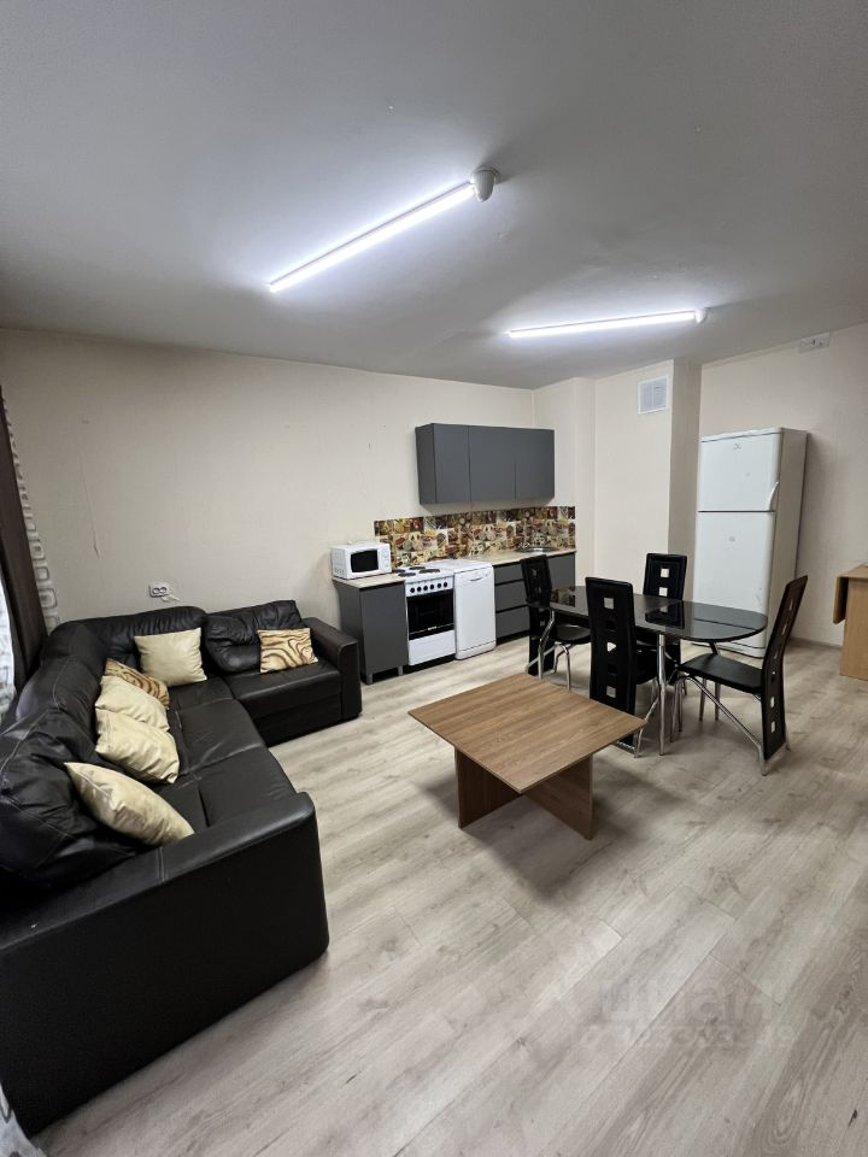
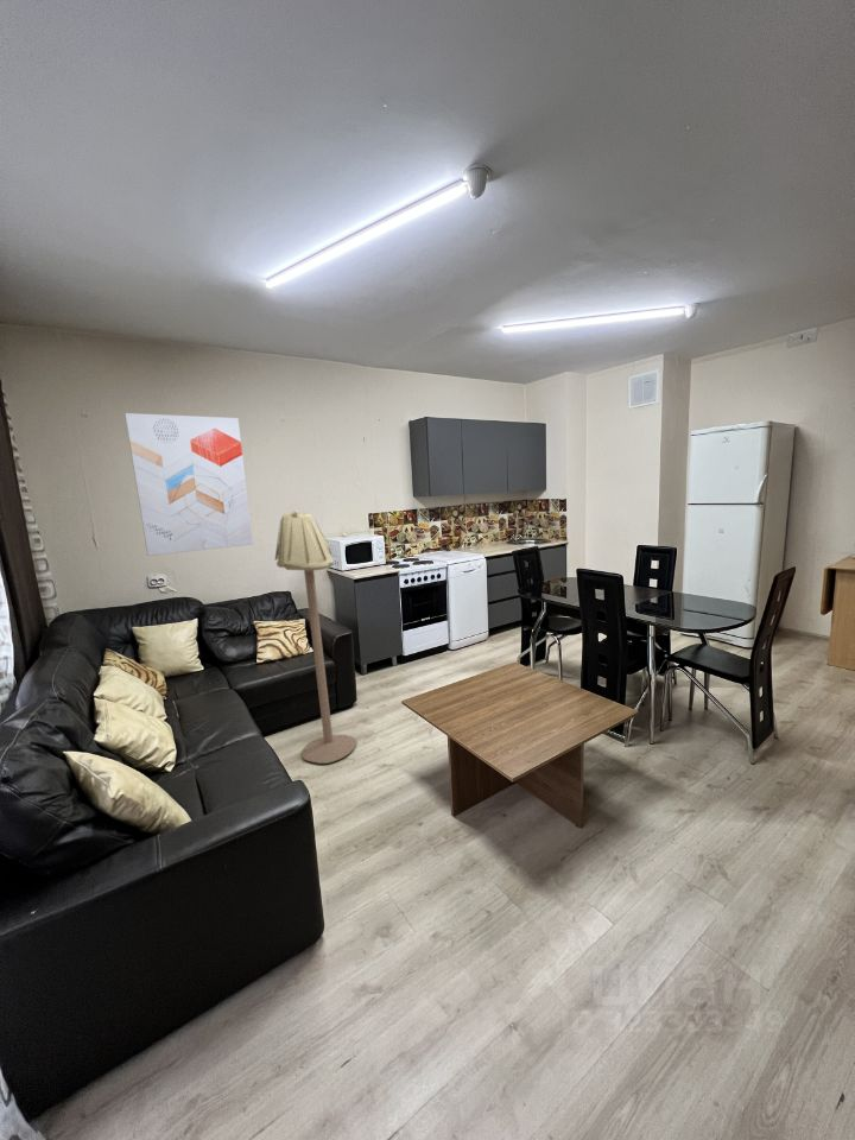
+ floor lamp (312, 632)
+ wall art (194, 484)
